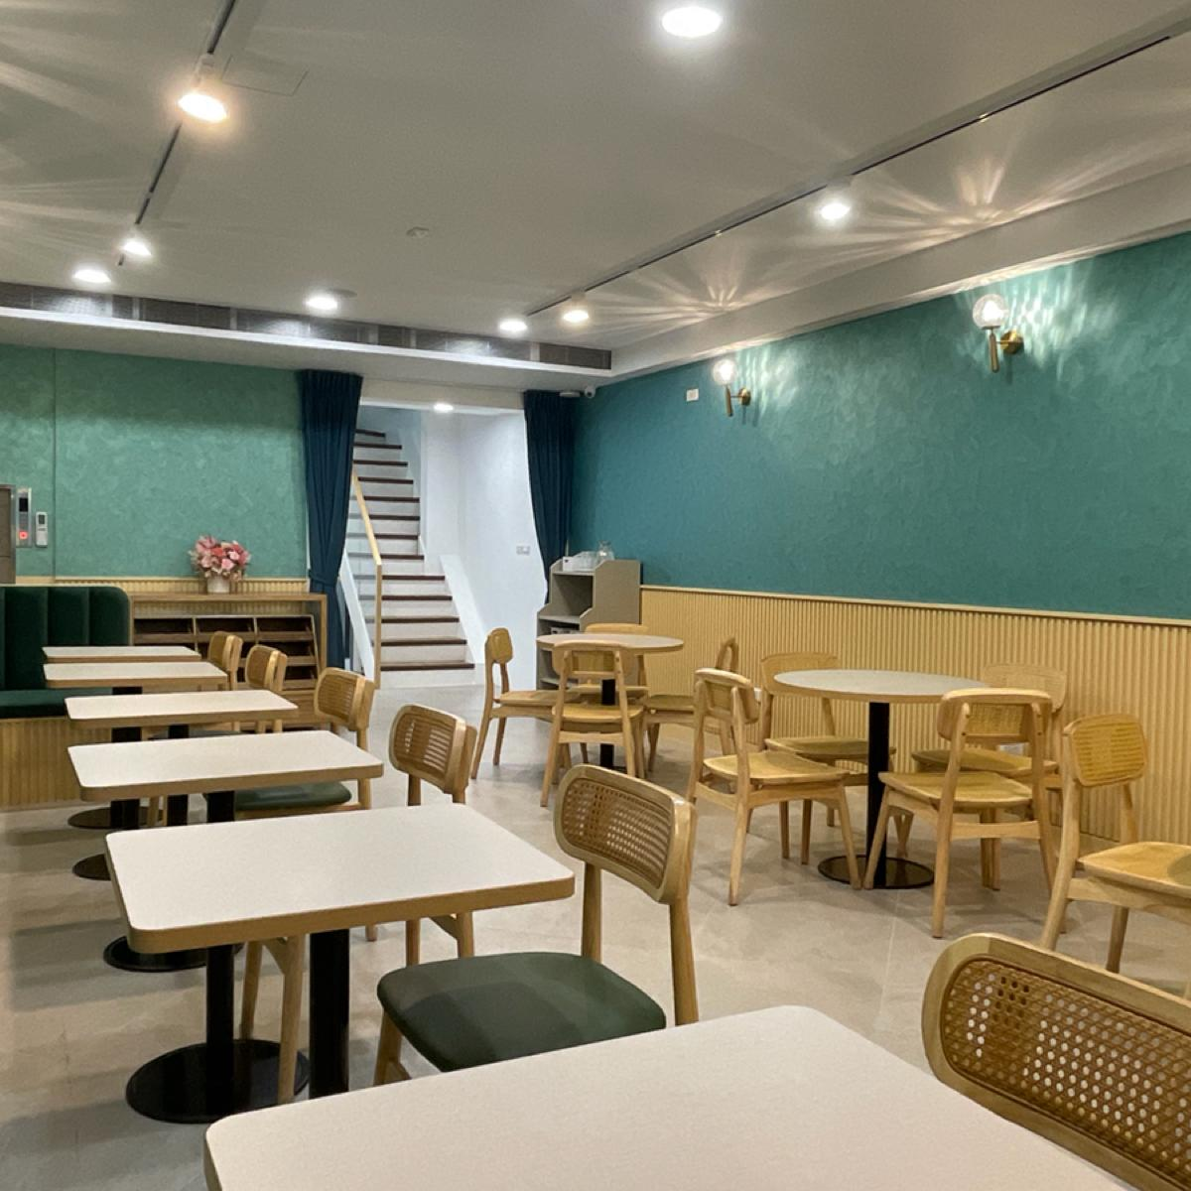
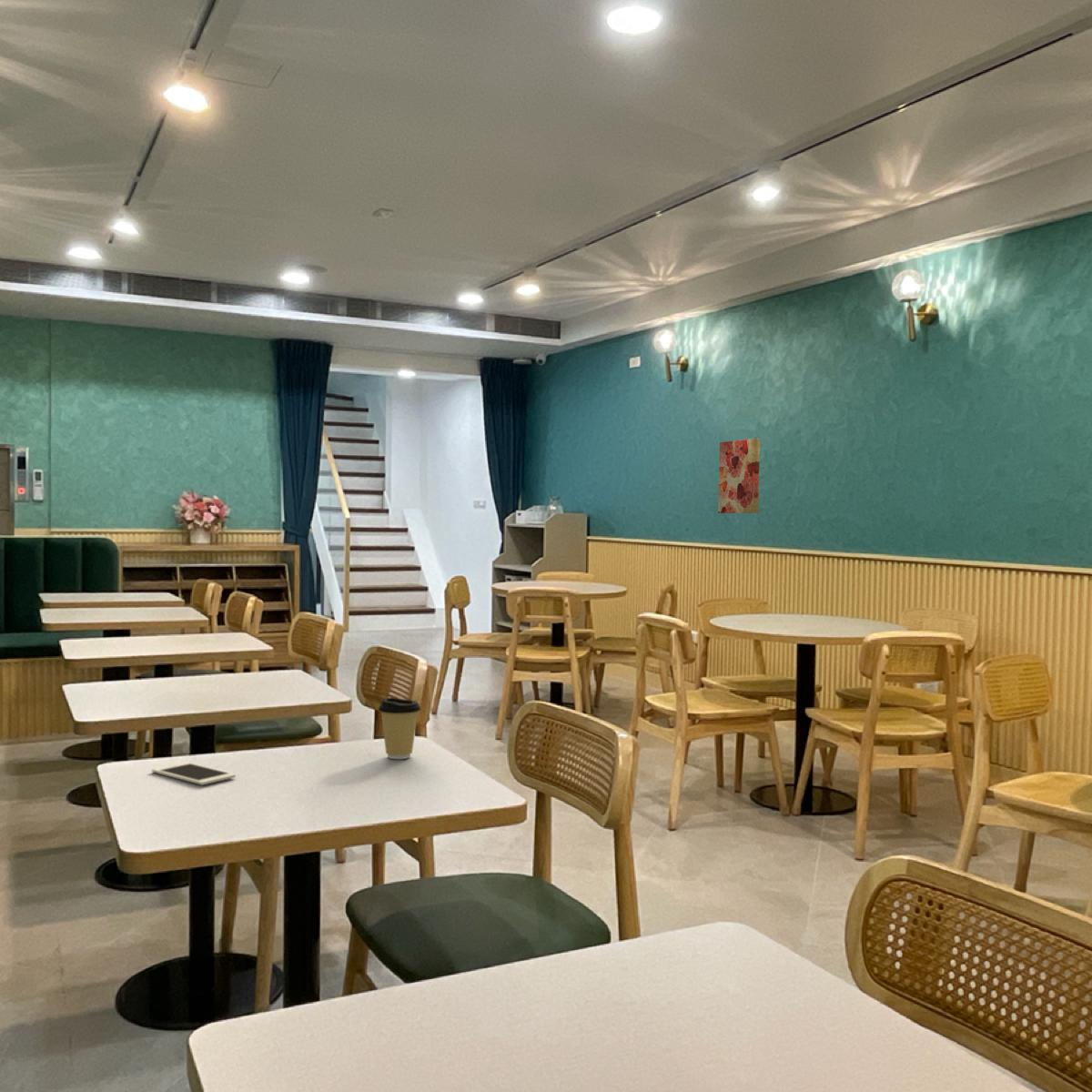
+ wall art (738, 477)
+ coffee cup (399, 728)
+ cell phone (193, 773)
